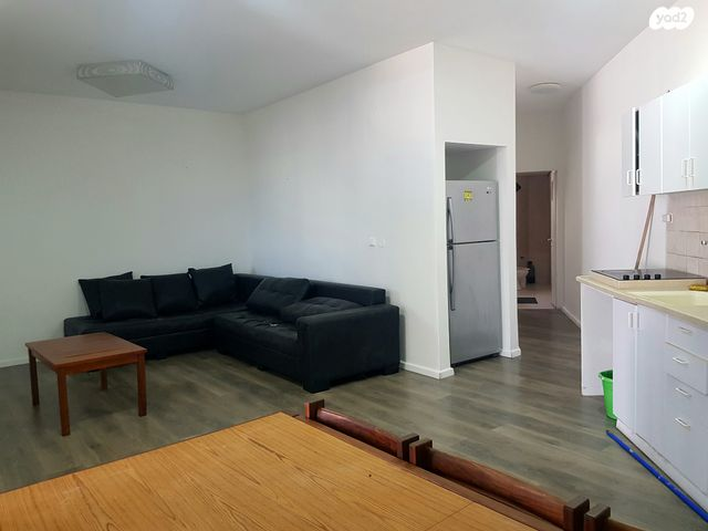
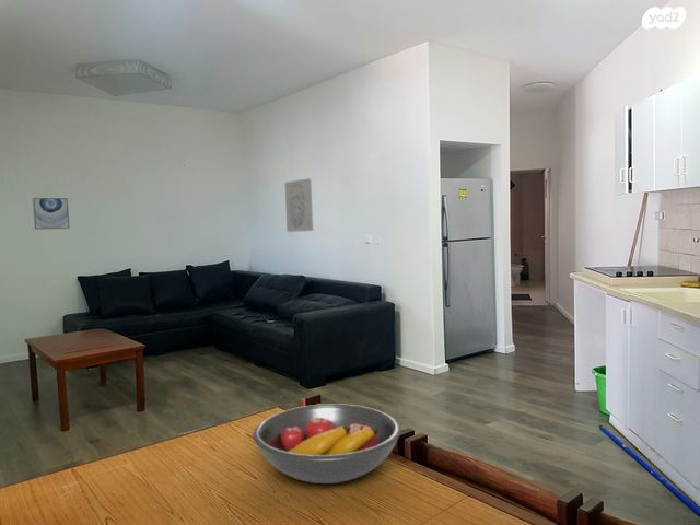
+ wall art (298, 206)
+ fruit bowl (327, 442)
+ wall art (51, 213)
